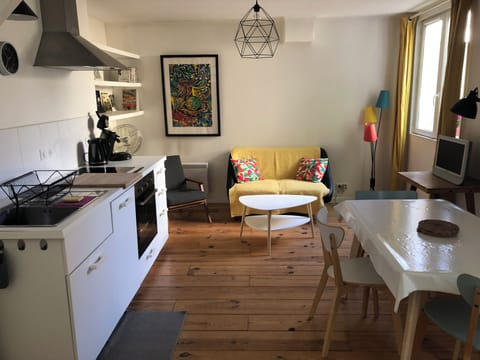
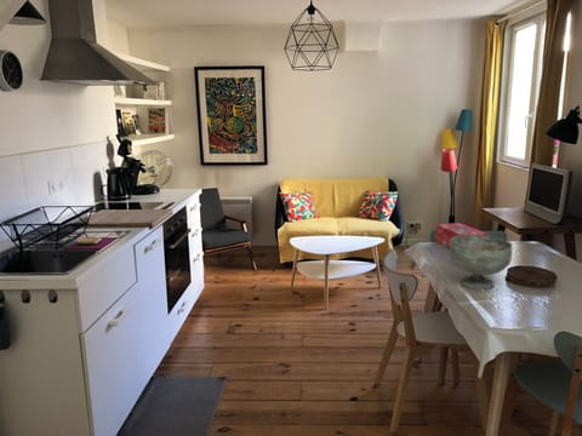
+ tissue box (458, 235)
+ decorative bowl (479, 262)
